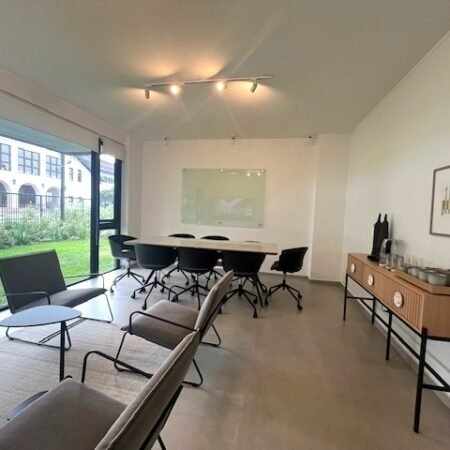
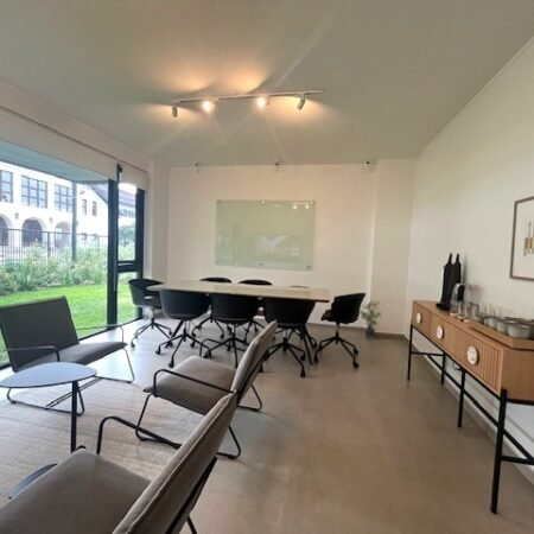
+ potted plant (369, 318)
